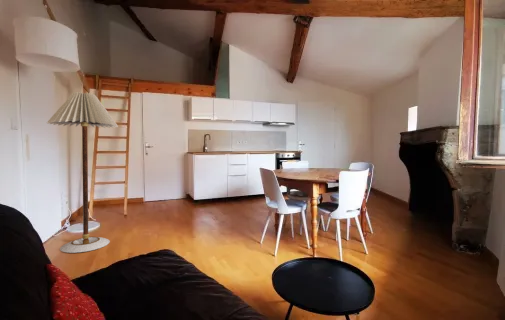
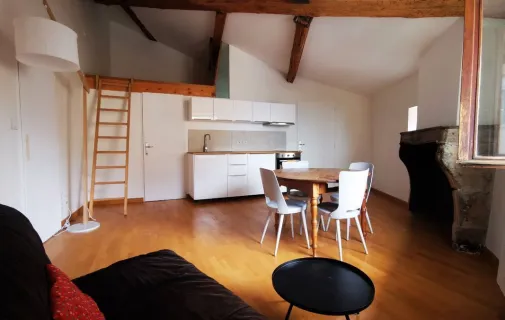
- floor lamp (85, 170)
